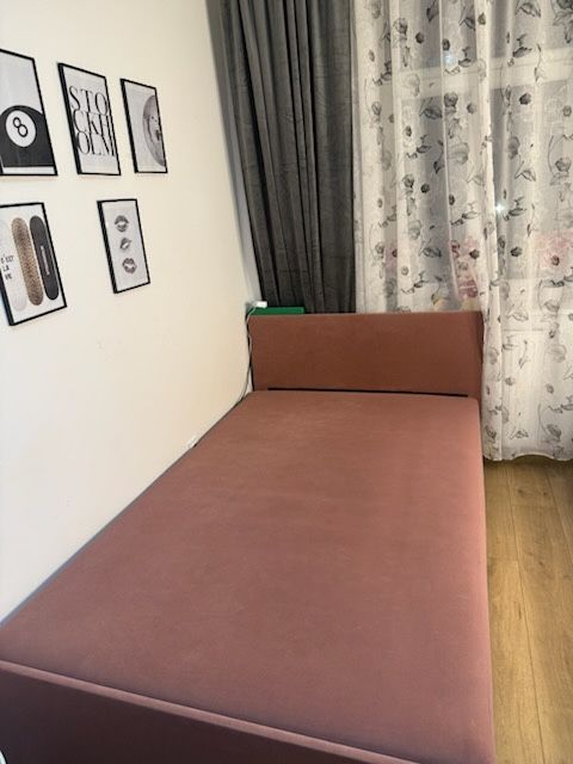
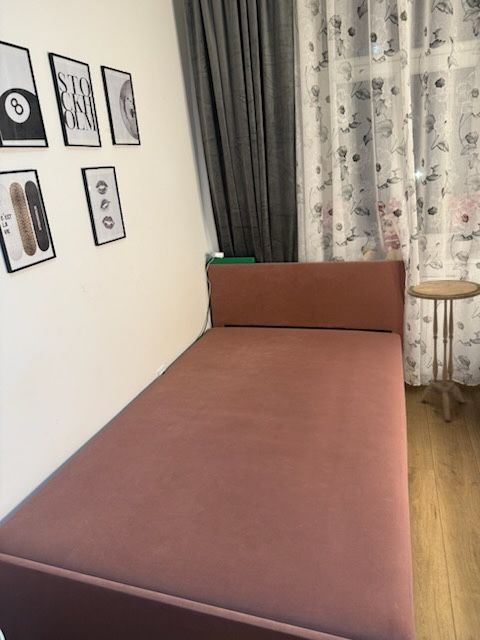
+ side table (444, 349)
